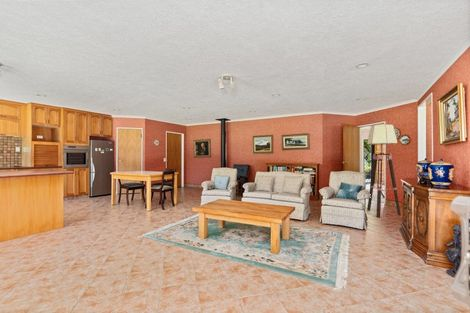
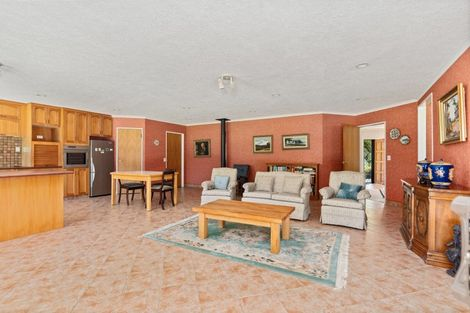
- floor lamp (381, 169)
